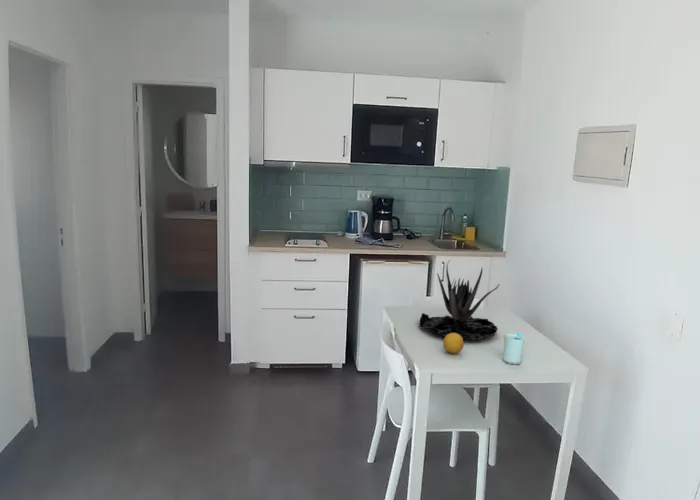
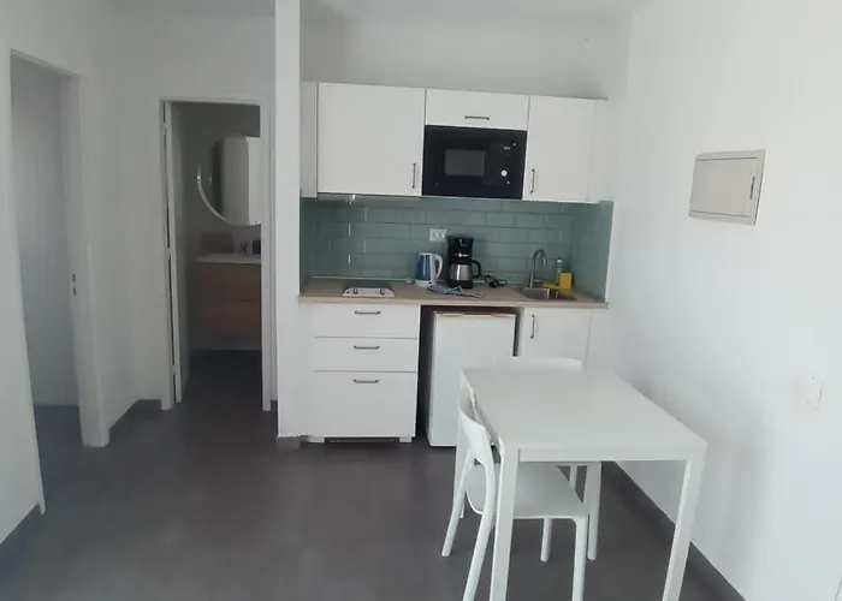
- cup (513, 346)
- fruit (453, 343)
- plant (460, 295)
